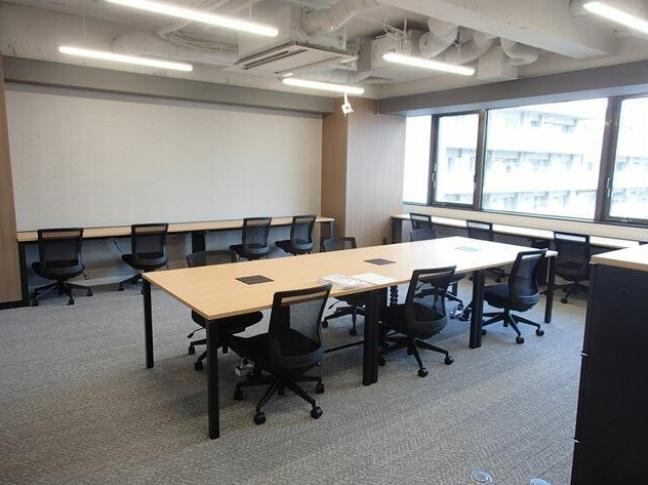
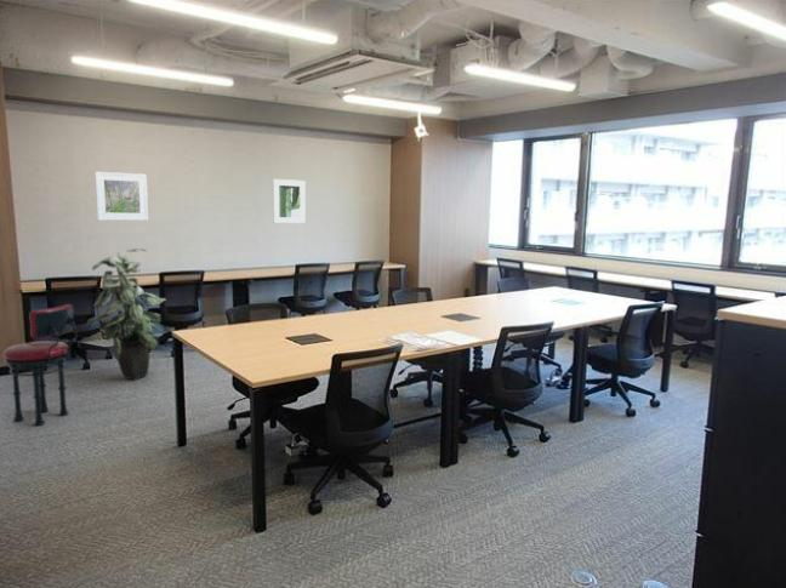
+ stool (42, 362)
+ indoor plant (131, 314)
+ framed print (289, 201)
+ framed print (121, 196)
